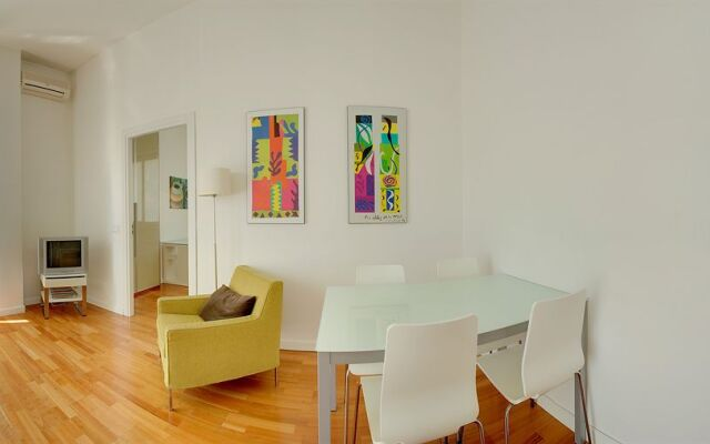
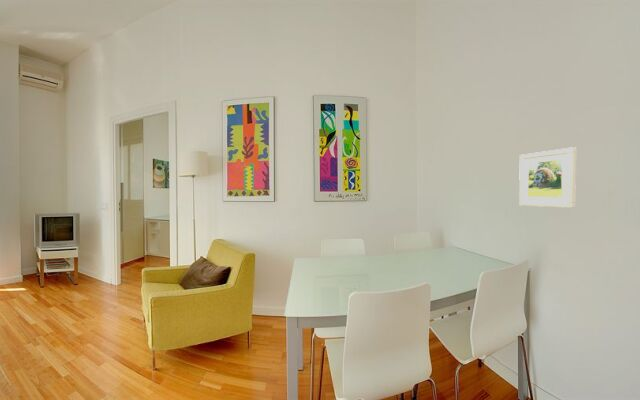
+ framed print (544, 179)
